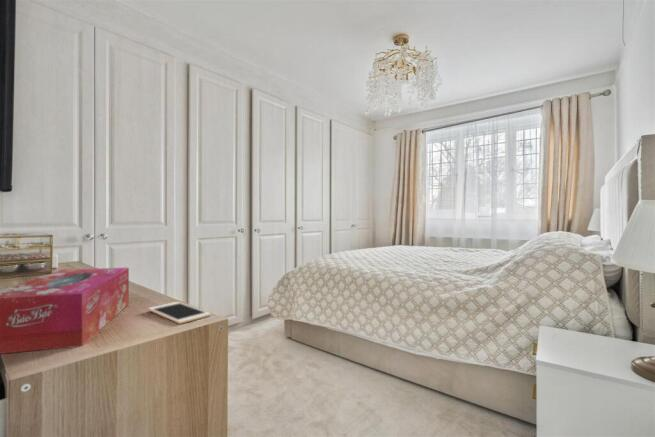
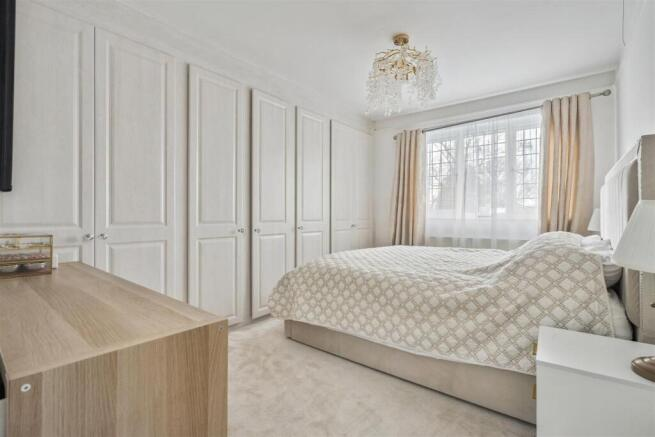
- tissue box (70, 301)
- cell phone (178, 311)
